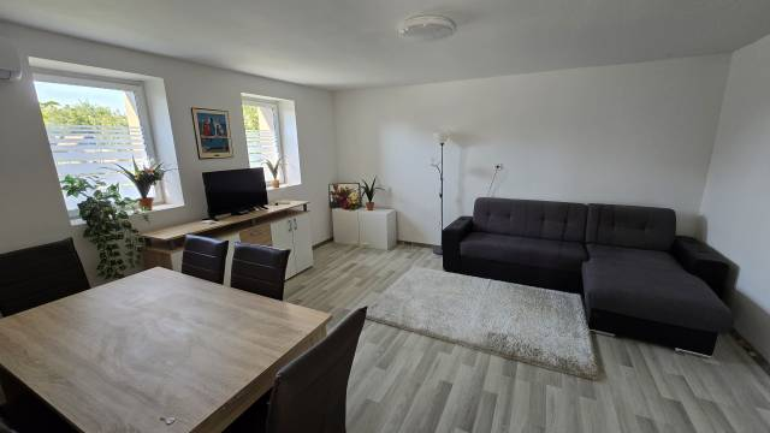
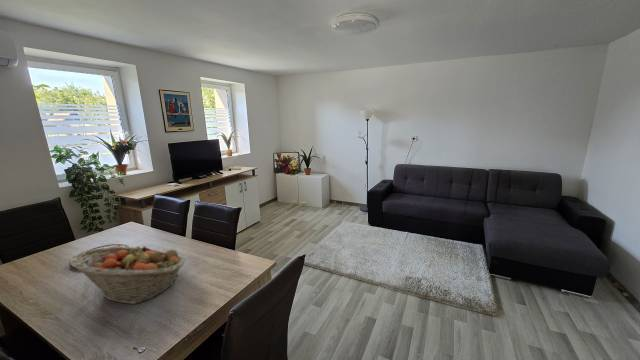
+ fruit basket (132, 266)
+ dish (99, 248)
